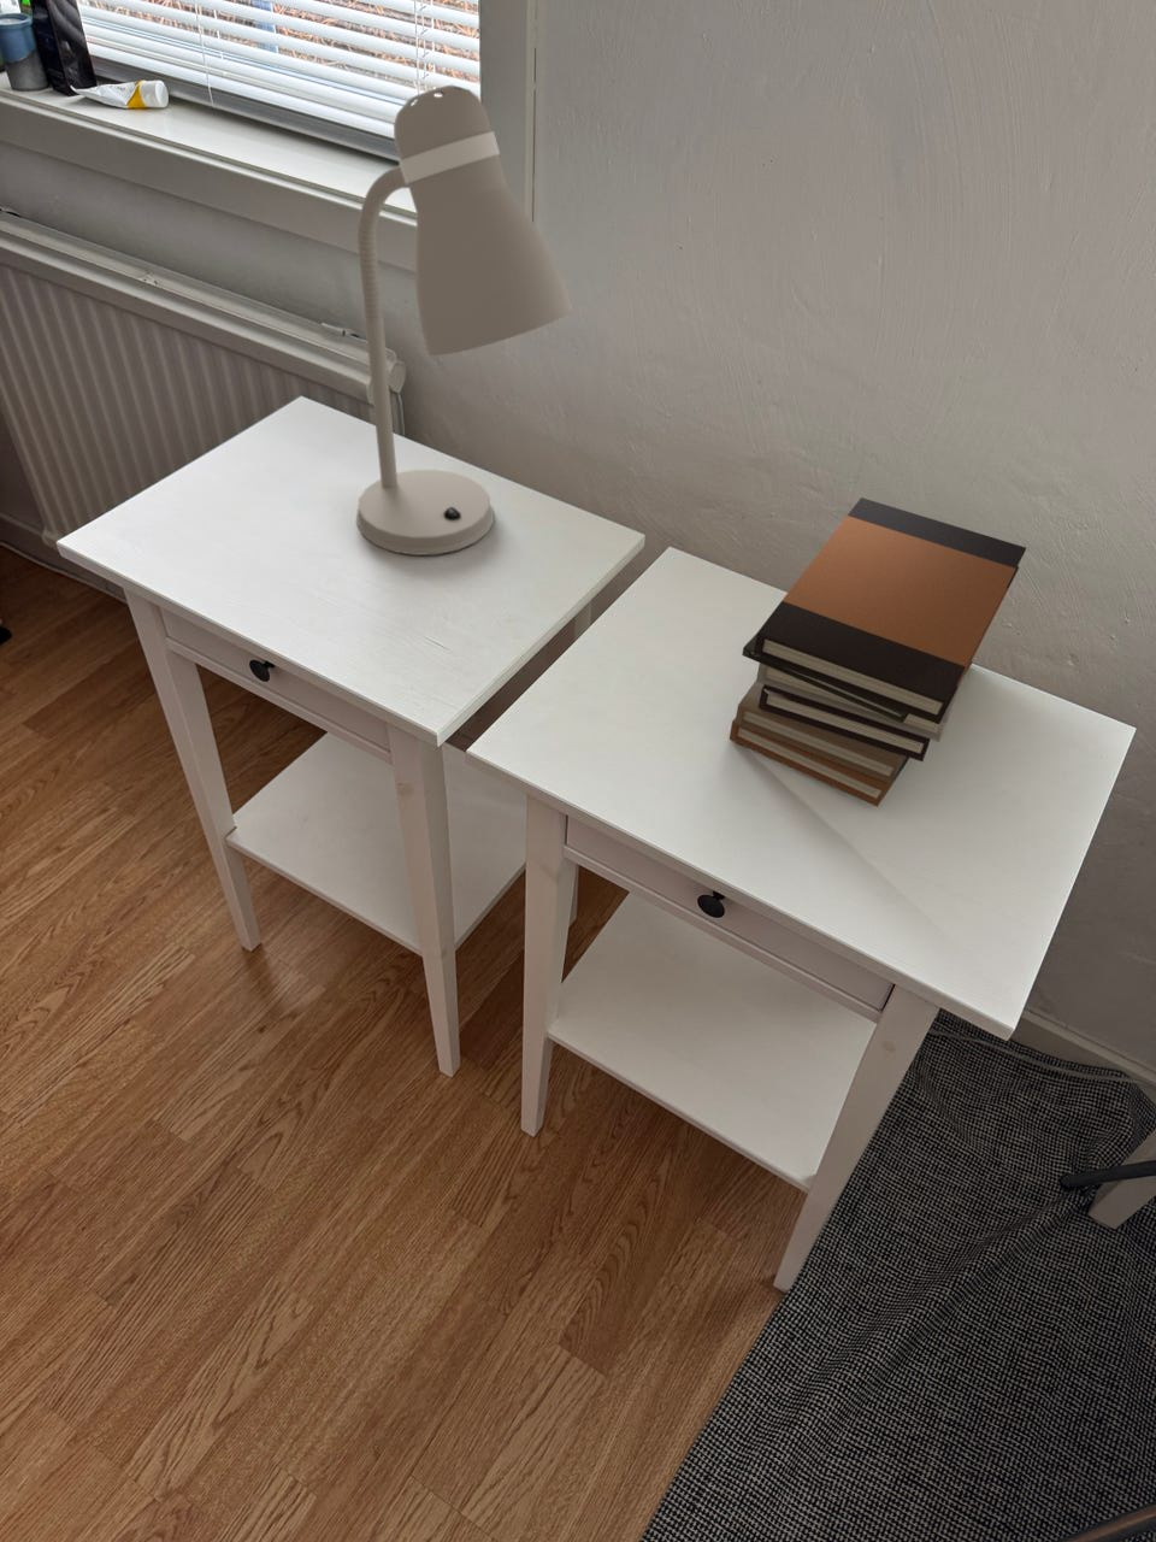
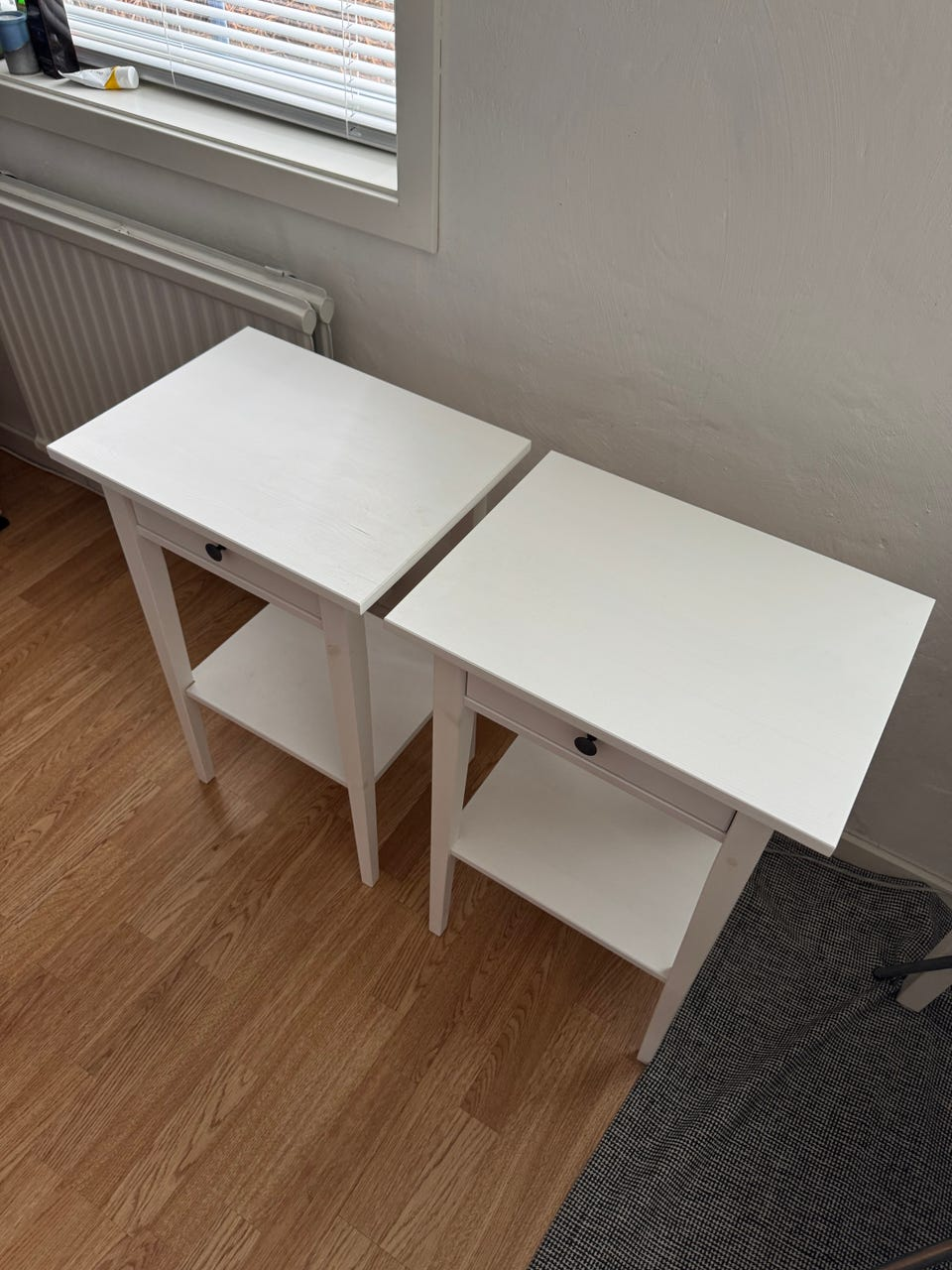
- book stack (877, 645)
- desk lamp (450, 341)
